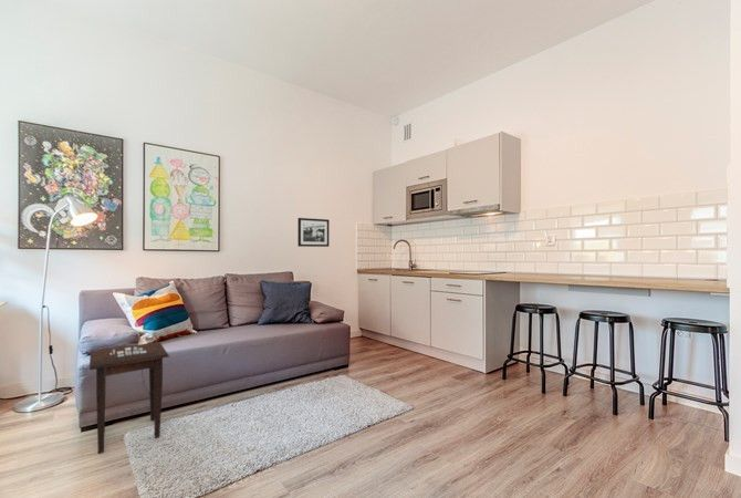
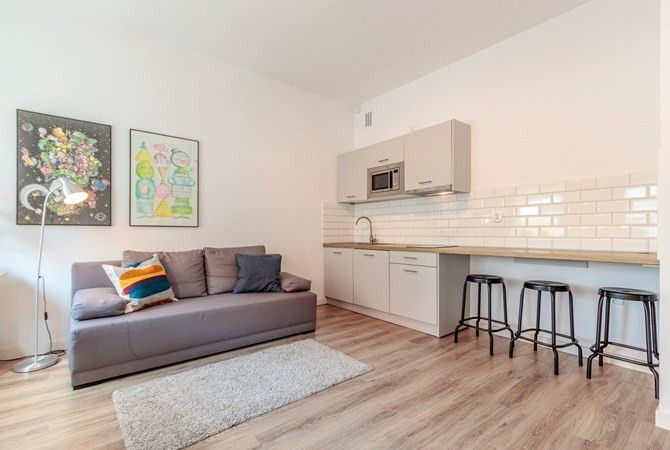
- side table (126, 372)
- picture frame (313, 232)
